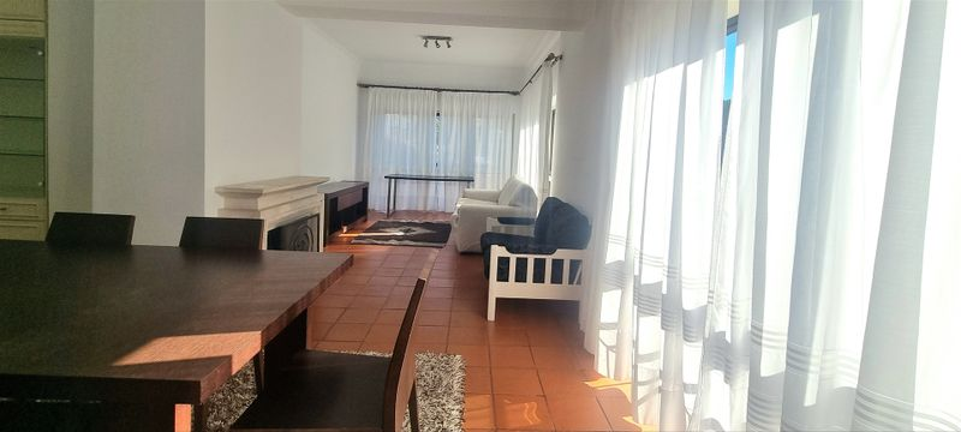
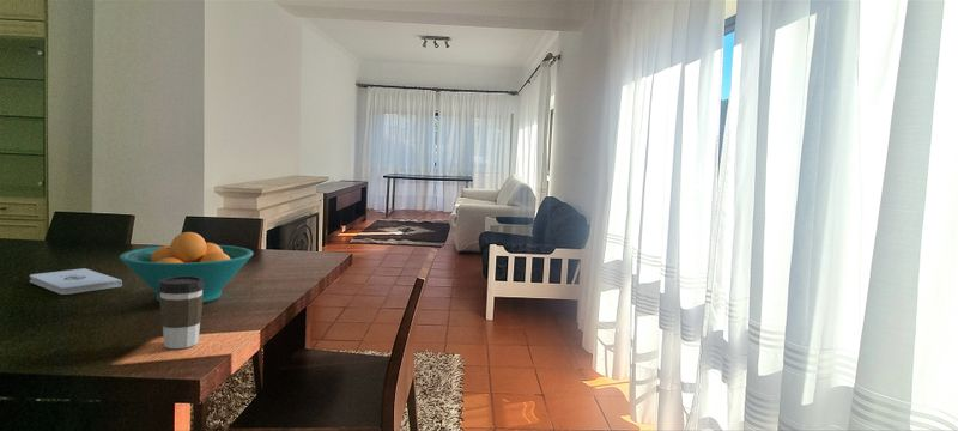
+ fruit bowl (189, 265)
+ notepad (74, 280)
+ coffee cup (181, 311)
